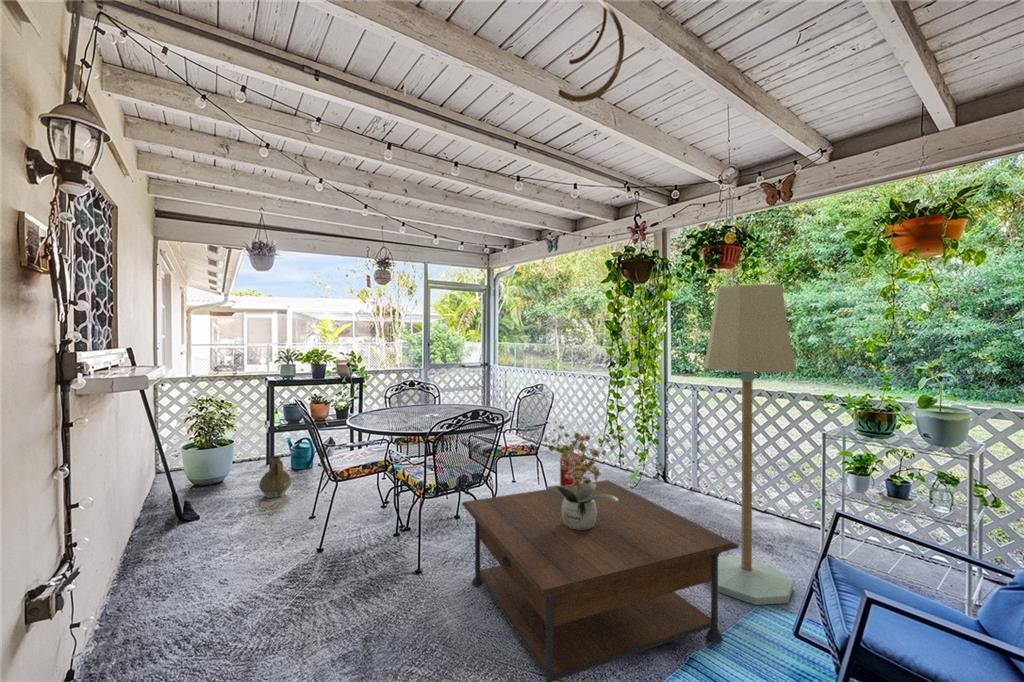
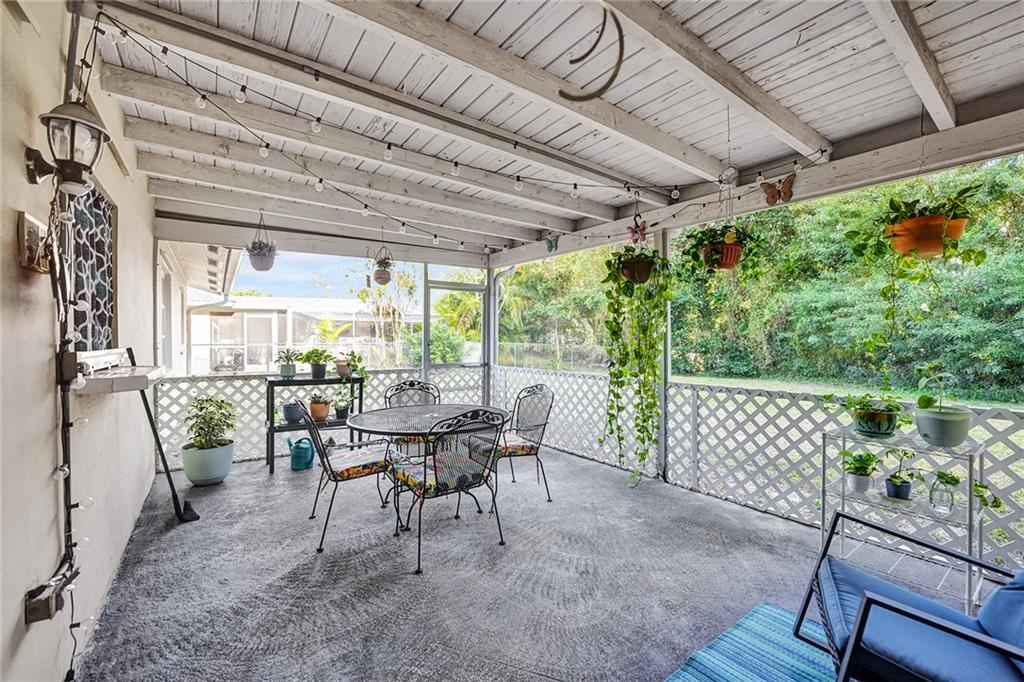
- coffee table (584, 563)
- floor lamp (747, 435)
- potted plant (580, 476)
- ceramic jug (275, 476)
- fire extinguisher (570, 477)
